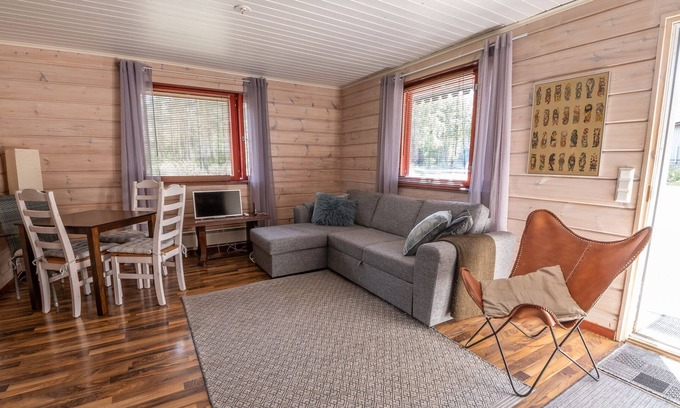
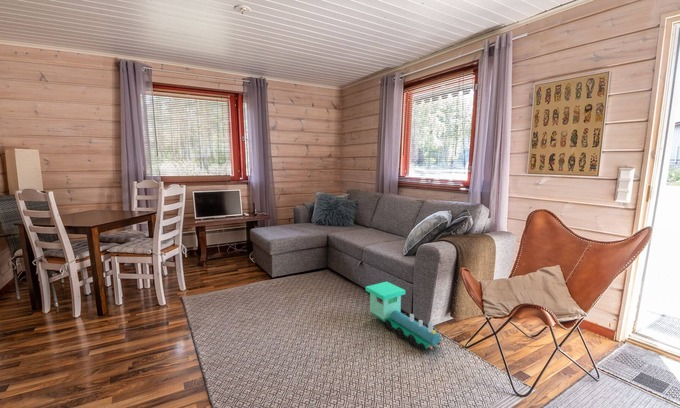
+ toy train (403, 315)
